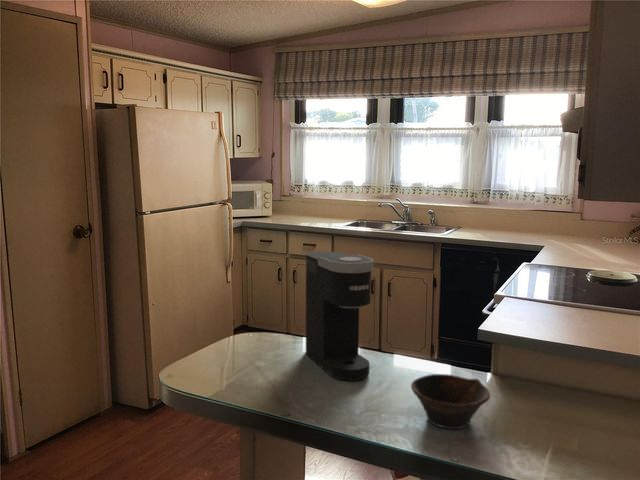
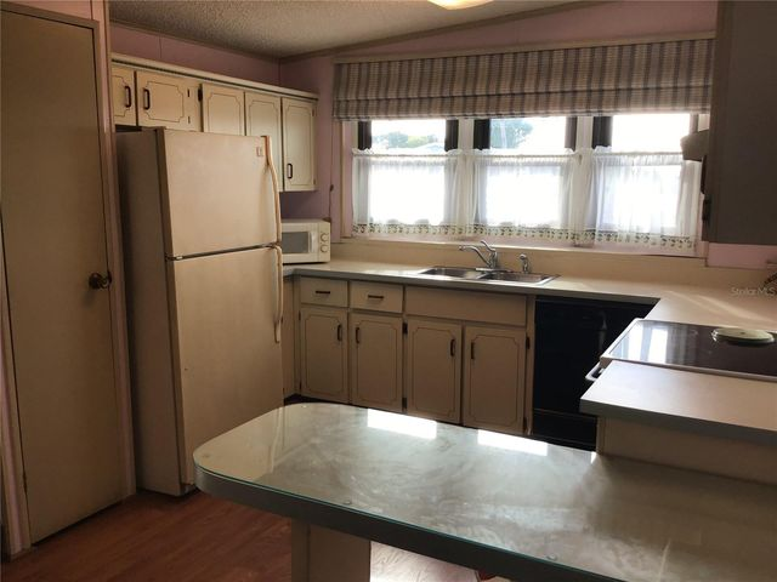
- coffee maker (337, 309)
- bowl (449, 402)
